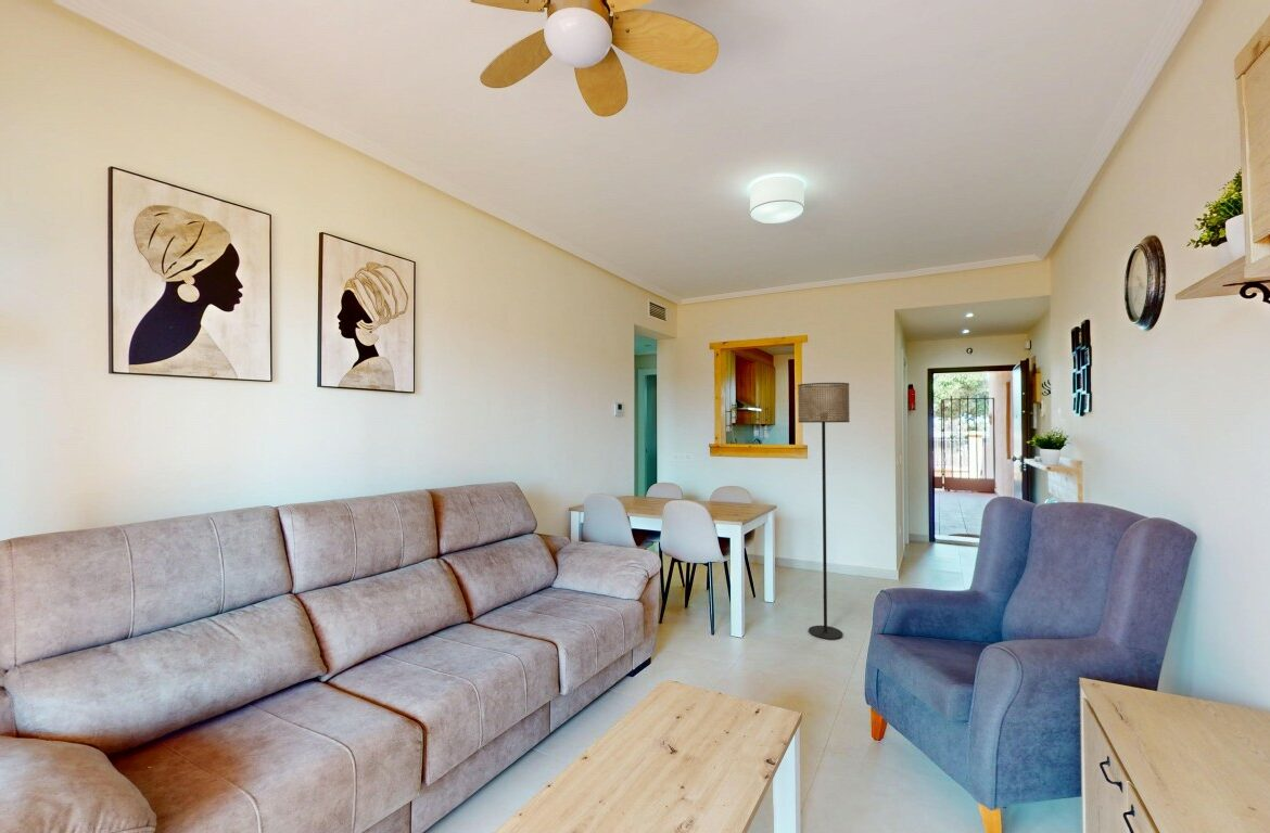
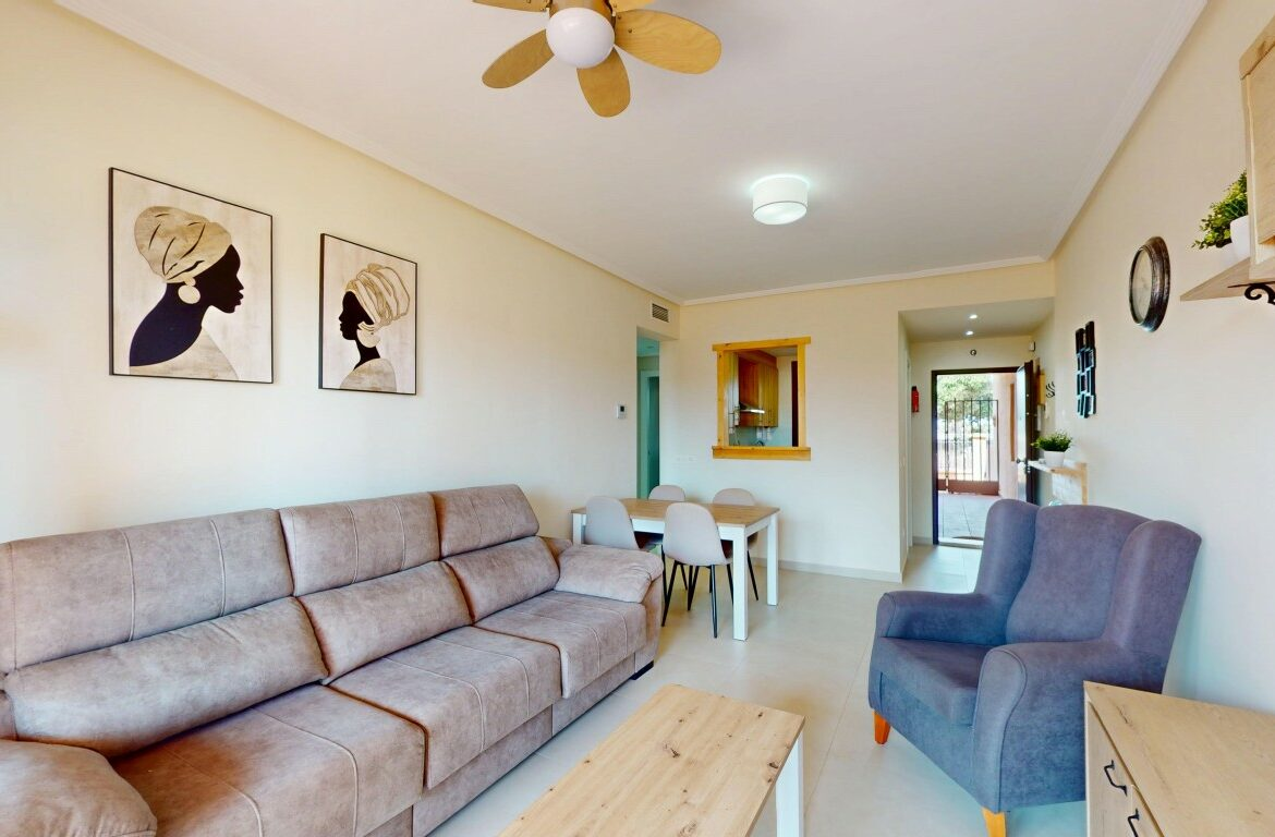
- floor lamp (824, 508)
